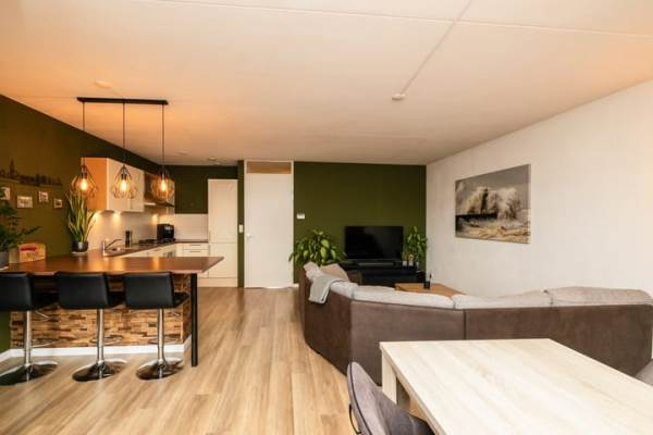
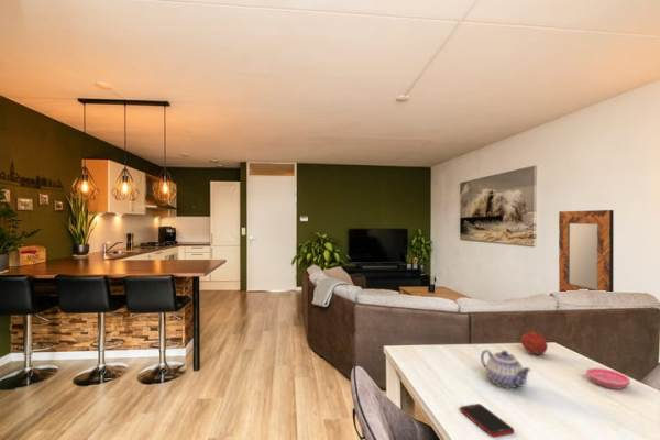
+ fruit (534, 342)
+ saucer (607, 378)
+ home mirror (583, 255)
+ teapot (504, 366)
+ cell phone (485, 419)
